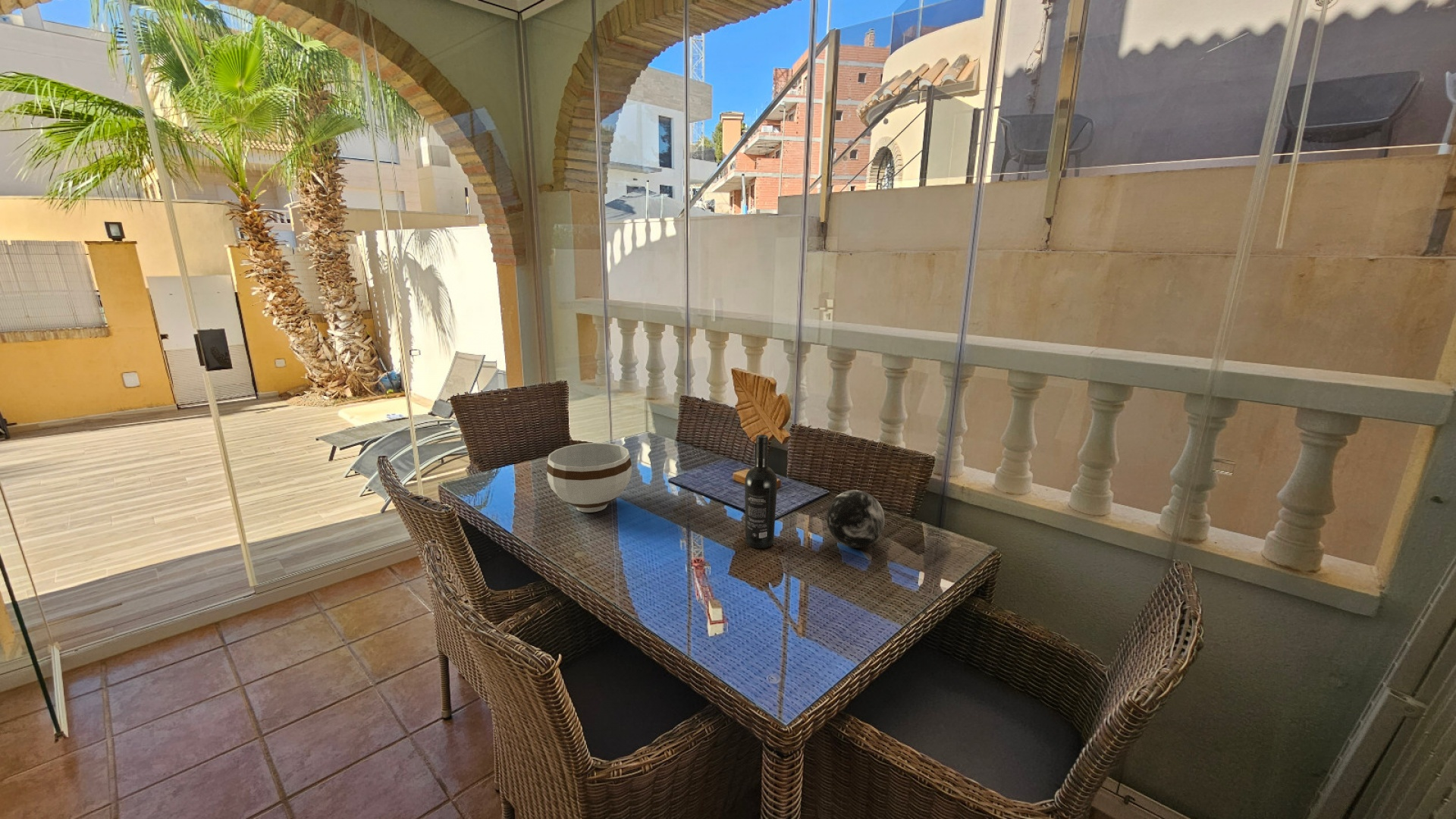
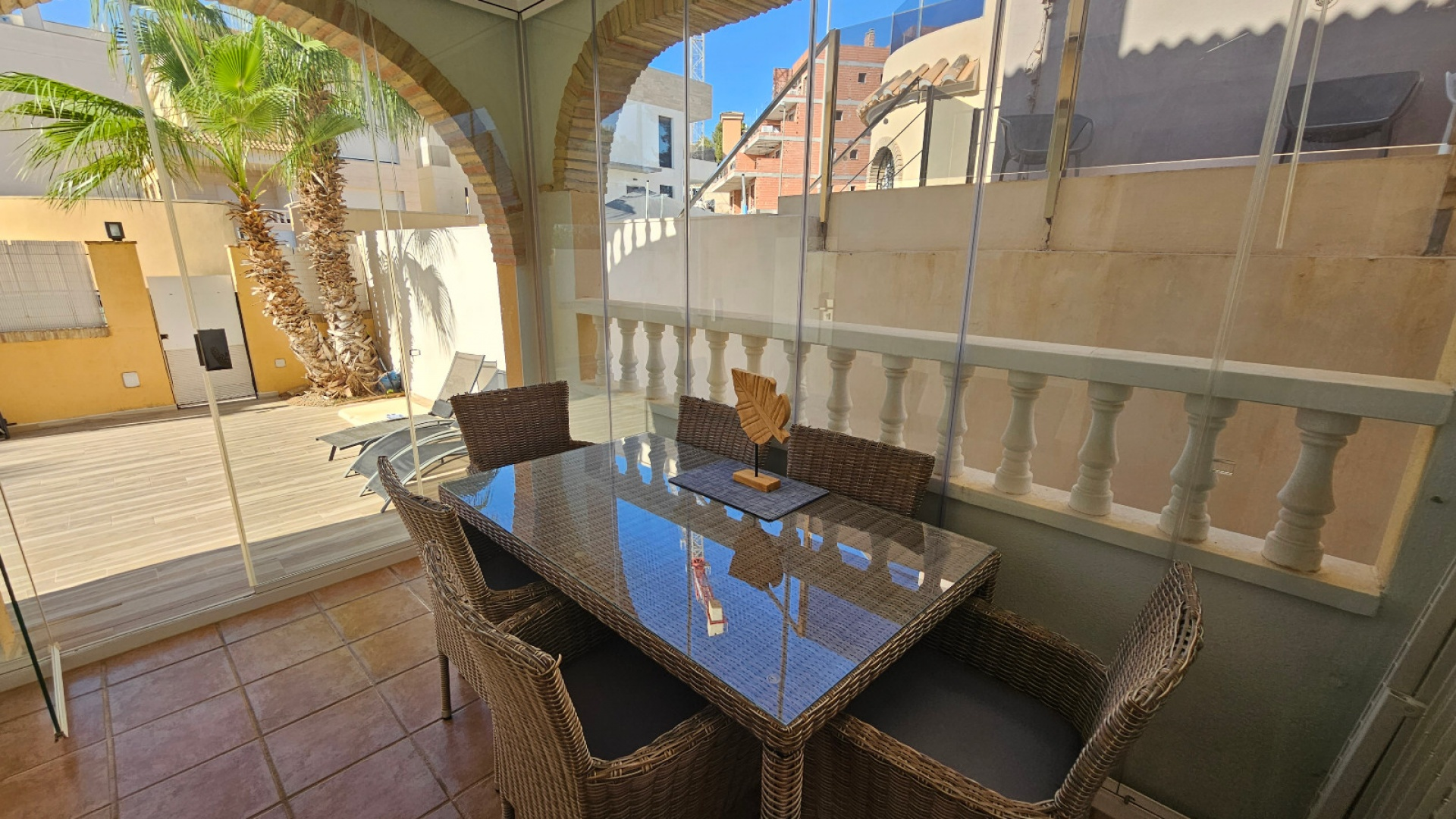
- wine bottle (761, 490)
- bowl (590, 480)
- decorative orb (855, 518)
